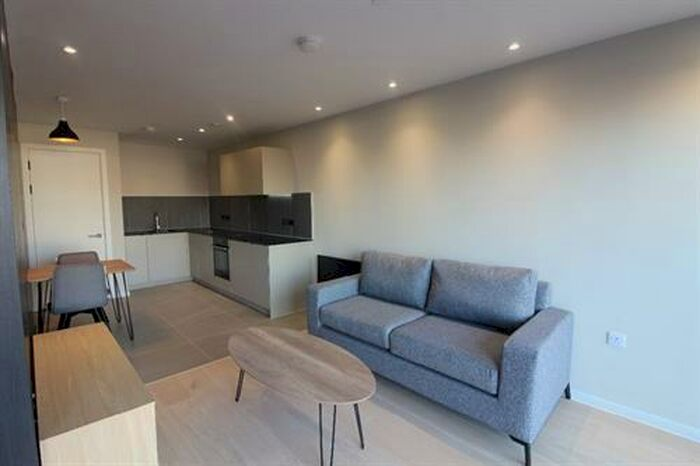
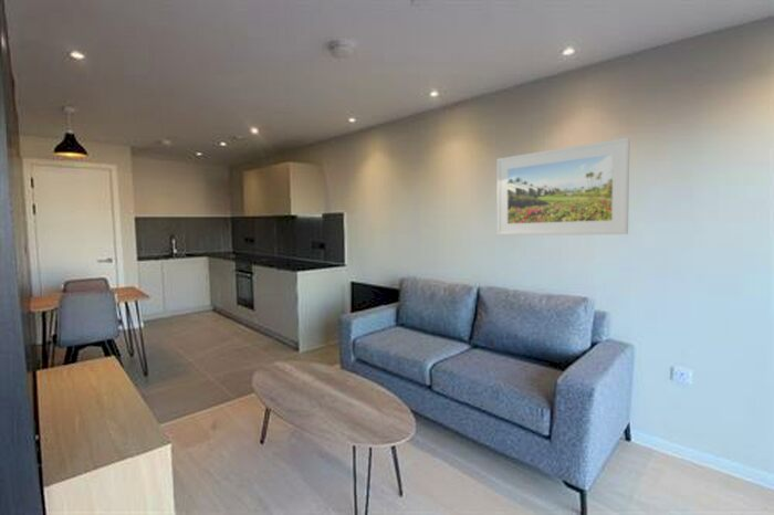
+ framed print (555, 192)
